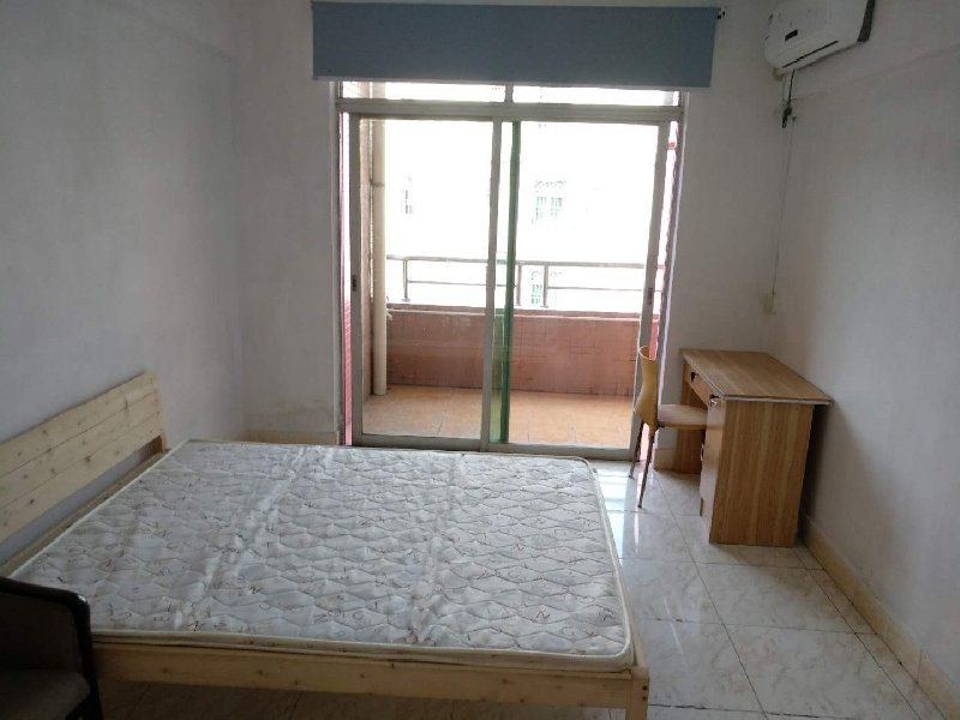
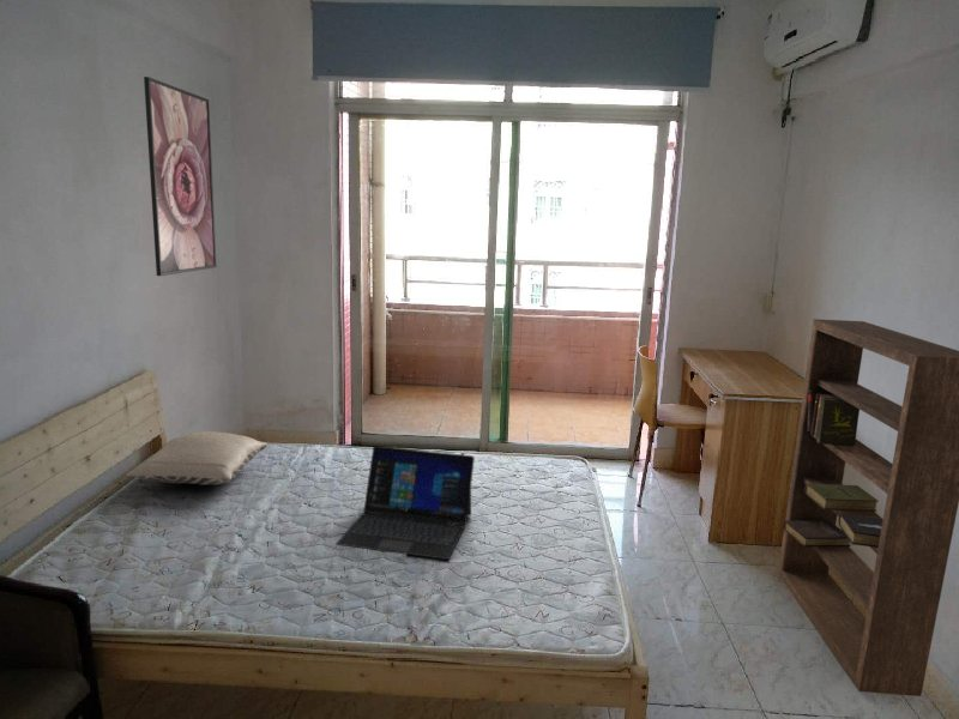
+ bookshelf (855, 487)
+ pillow (200, 459)
+ laptop (408, 497)
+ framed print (183, 182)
